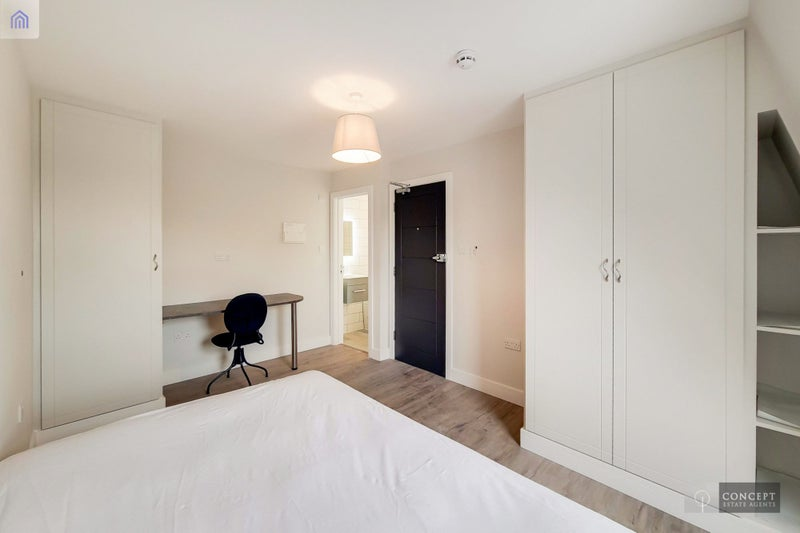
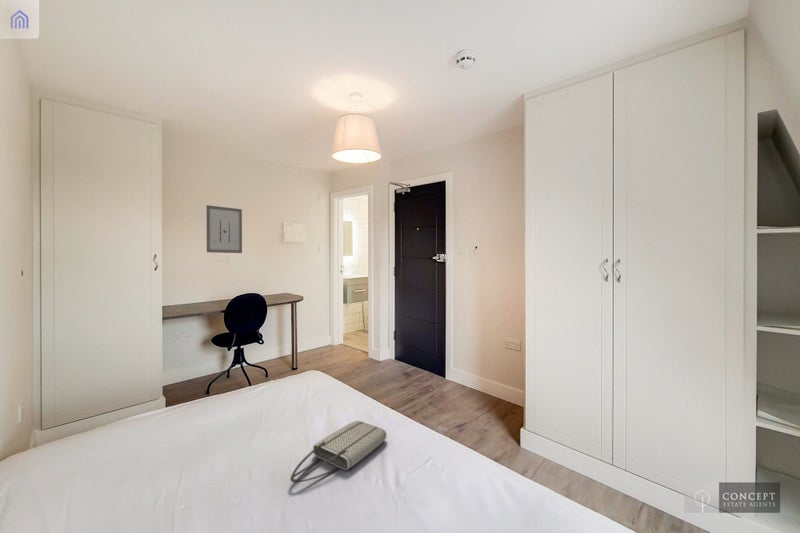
+ wall art (224, 230)
+ tote bag (338, 451)
